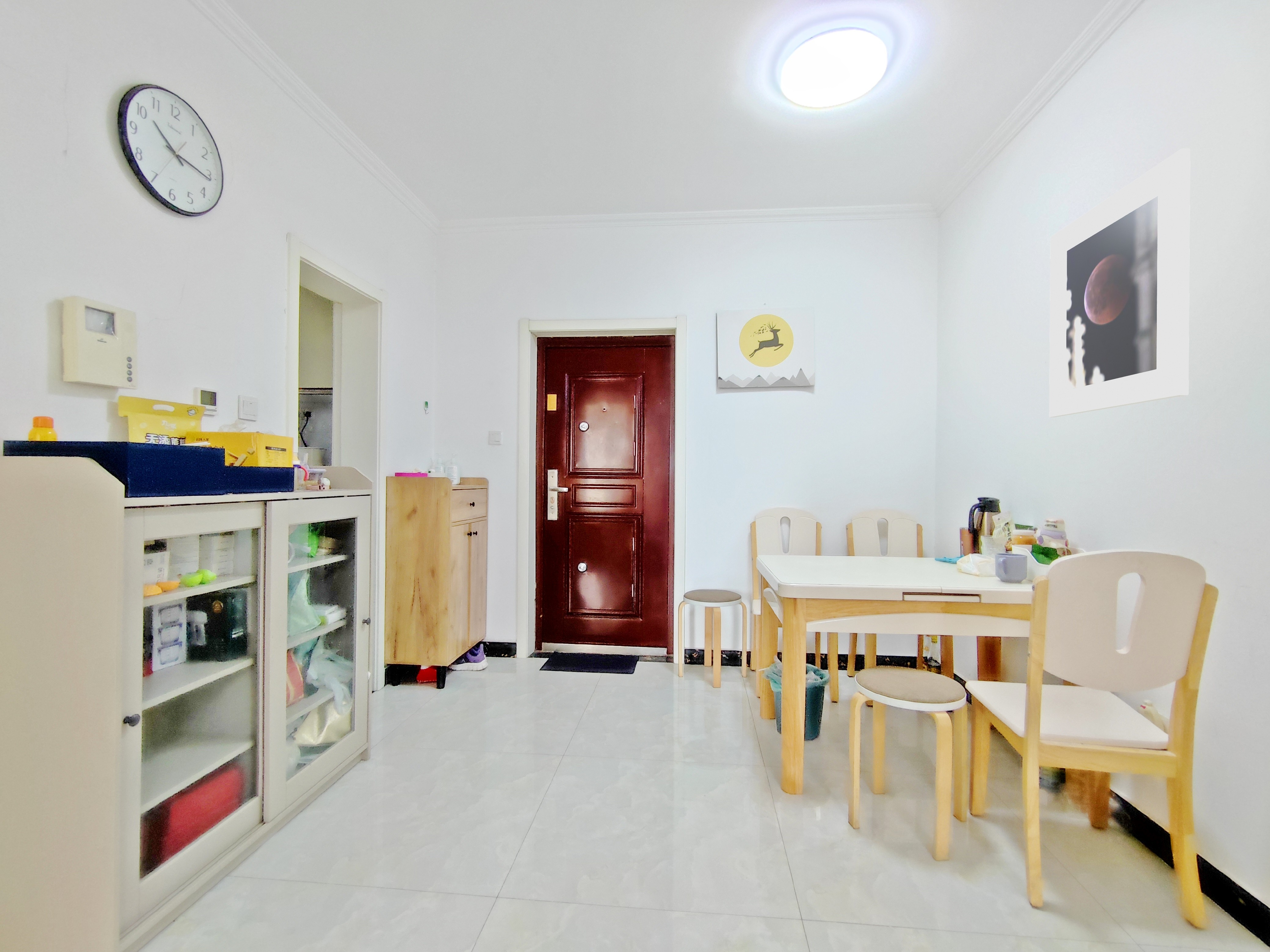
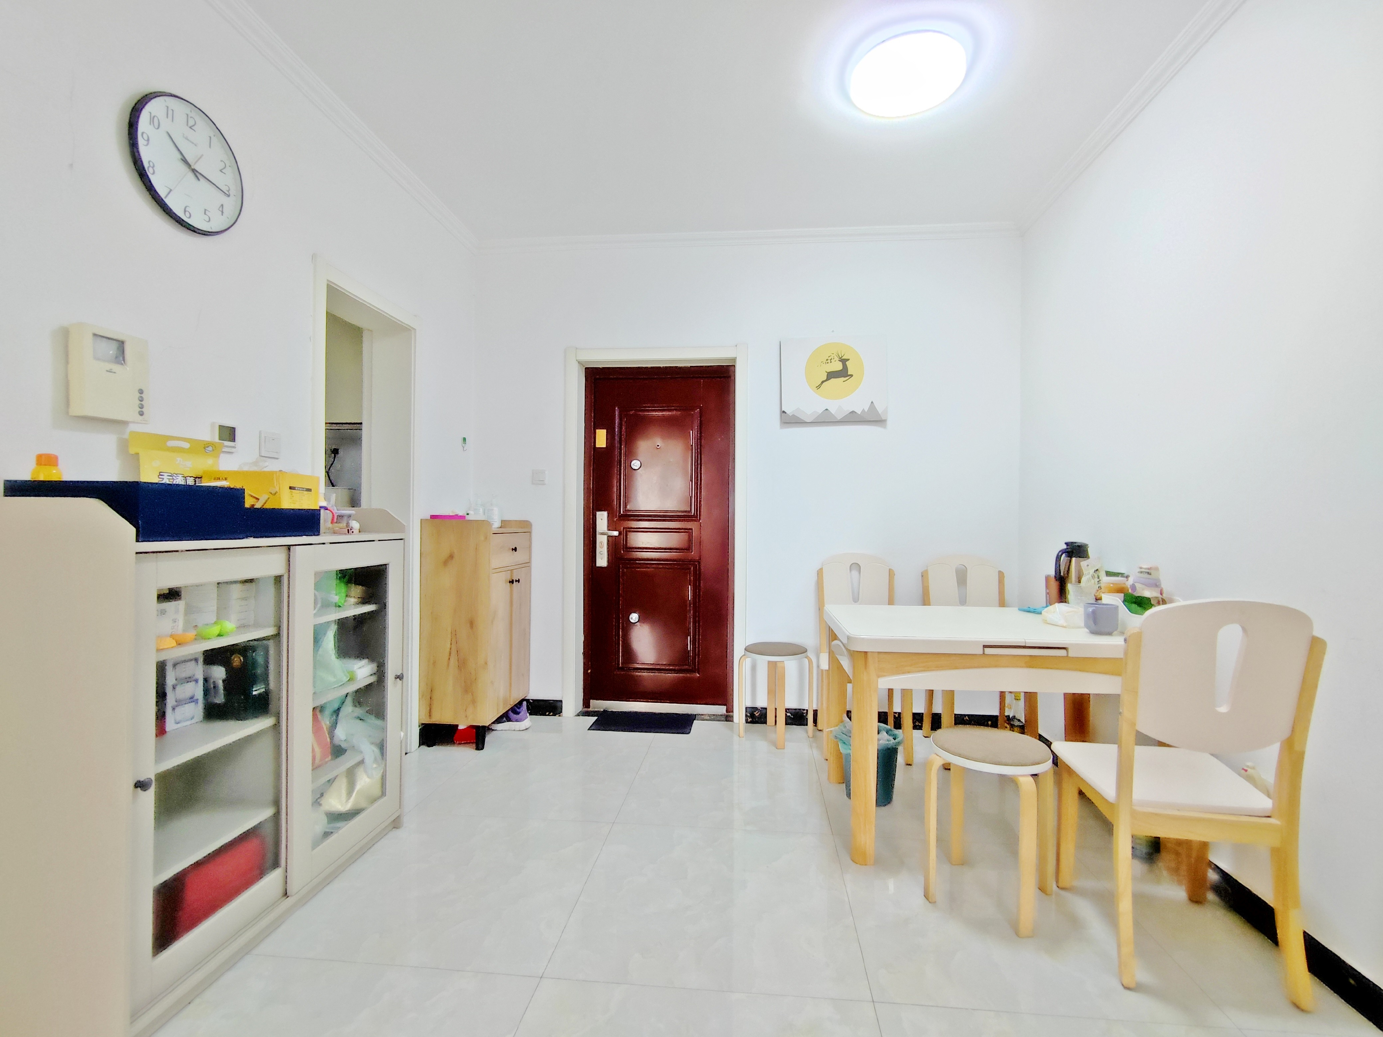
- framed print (1108, 303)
